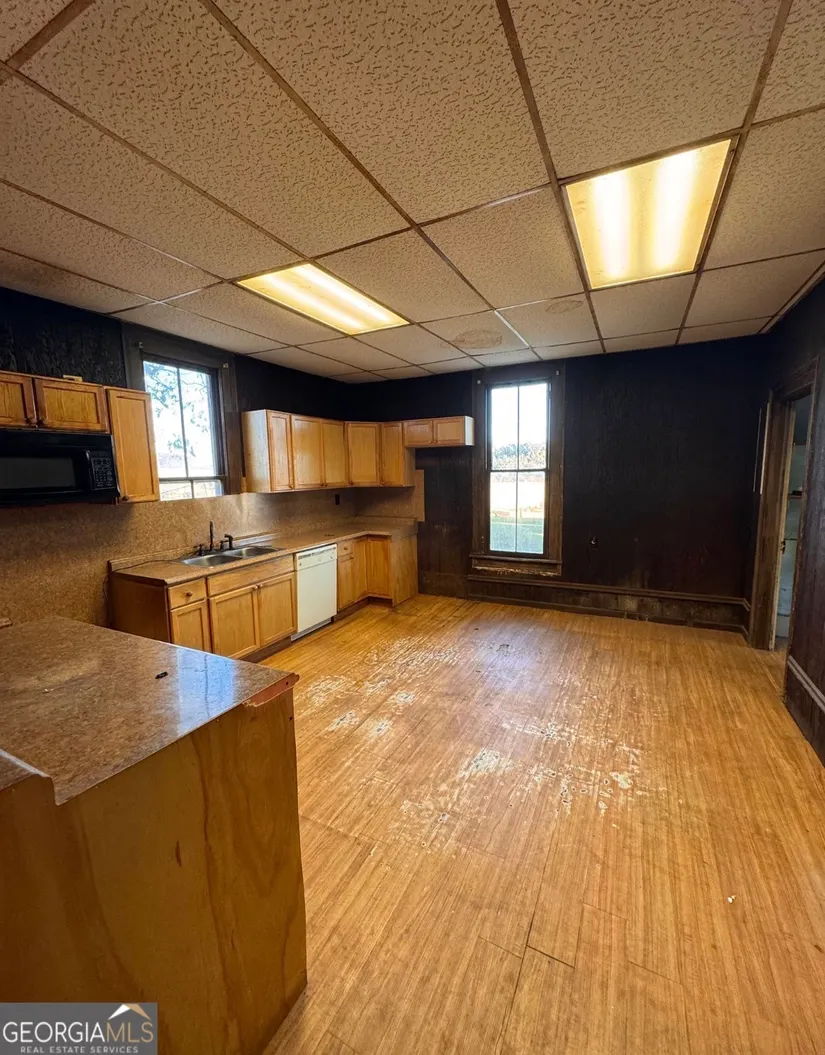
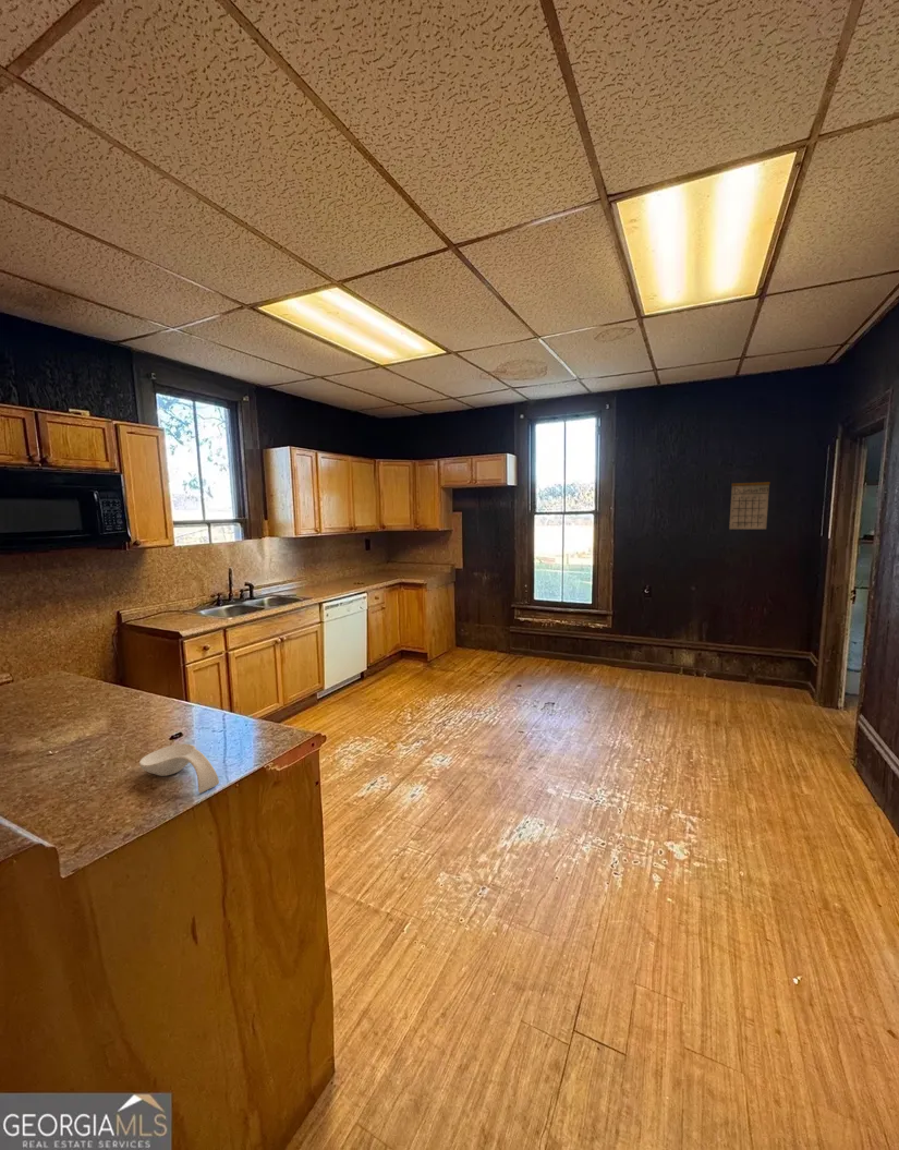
+ spoon rest (181, 761)
+ calendar (749, 500)
